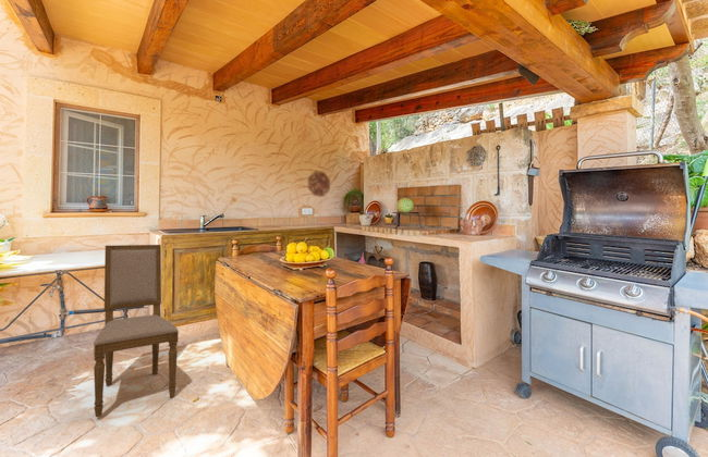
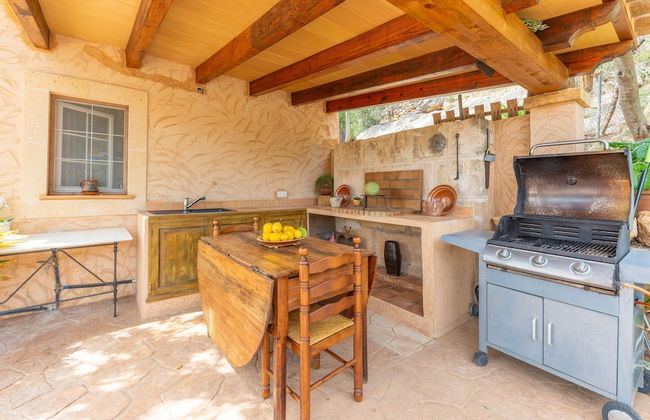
- dining chair (135, 318)
- decorative platter (319, 184)
